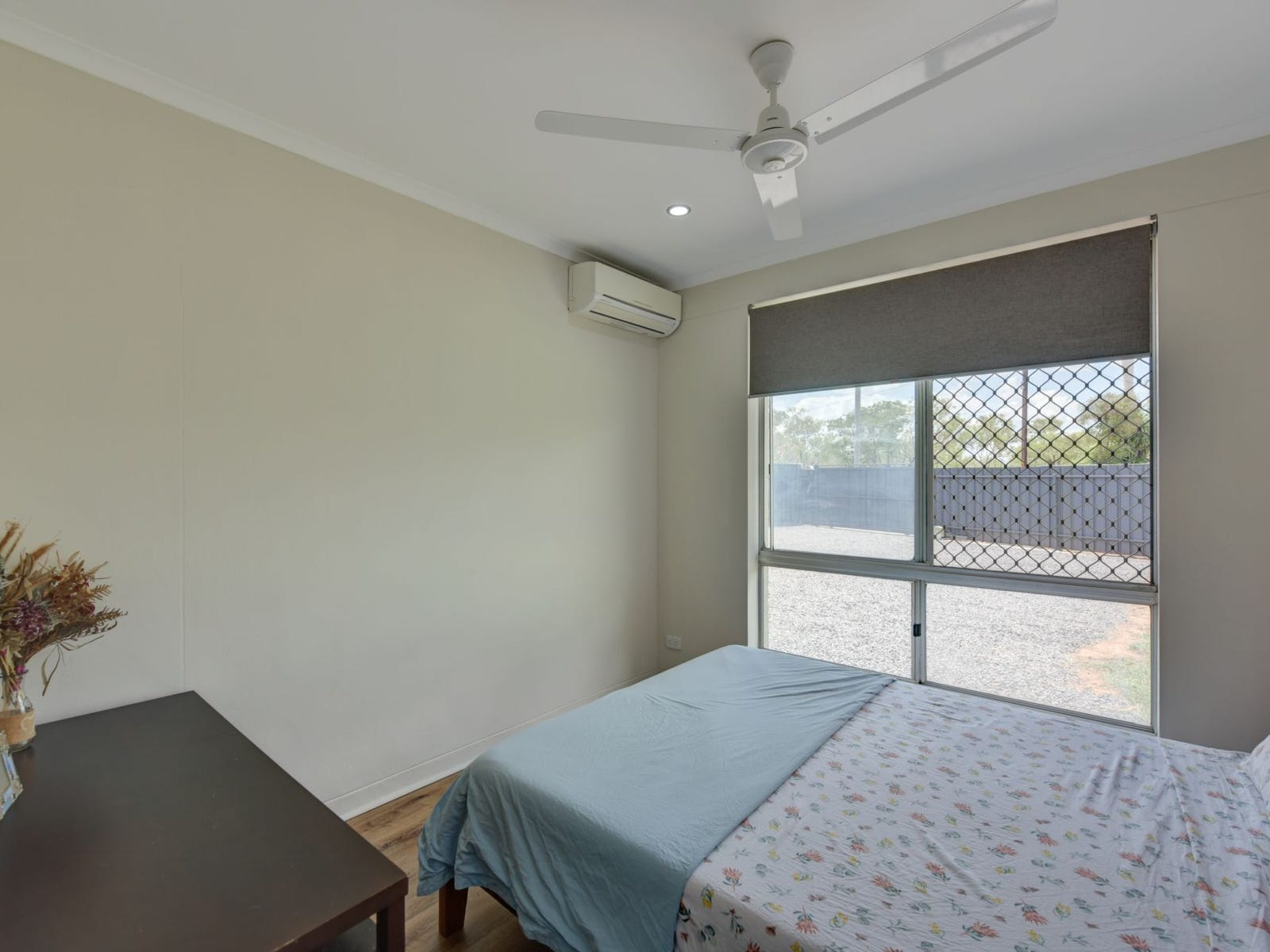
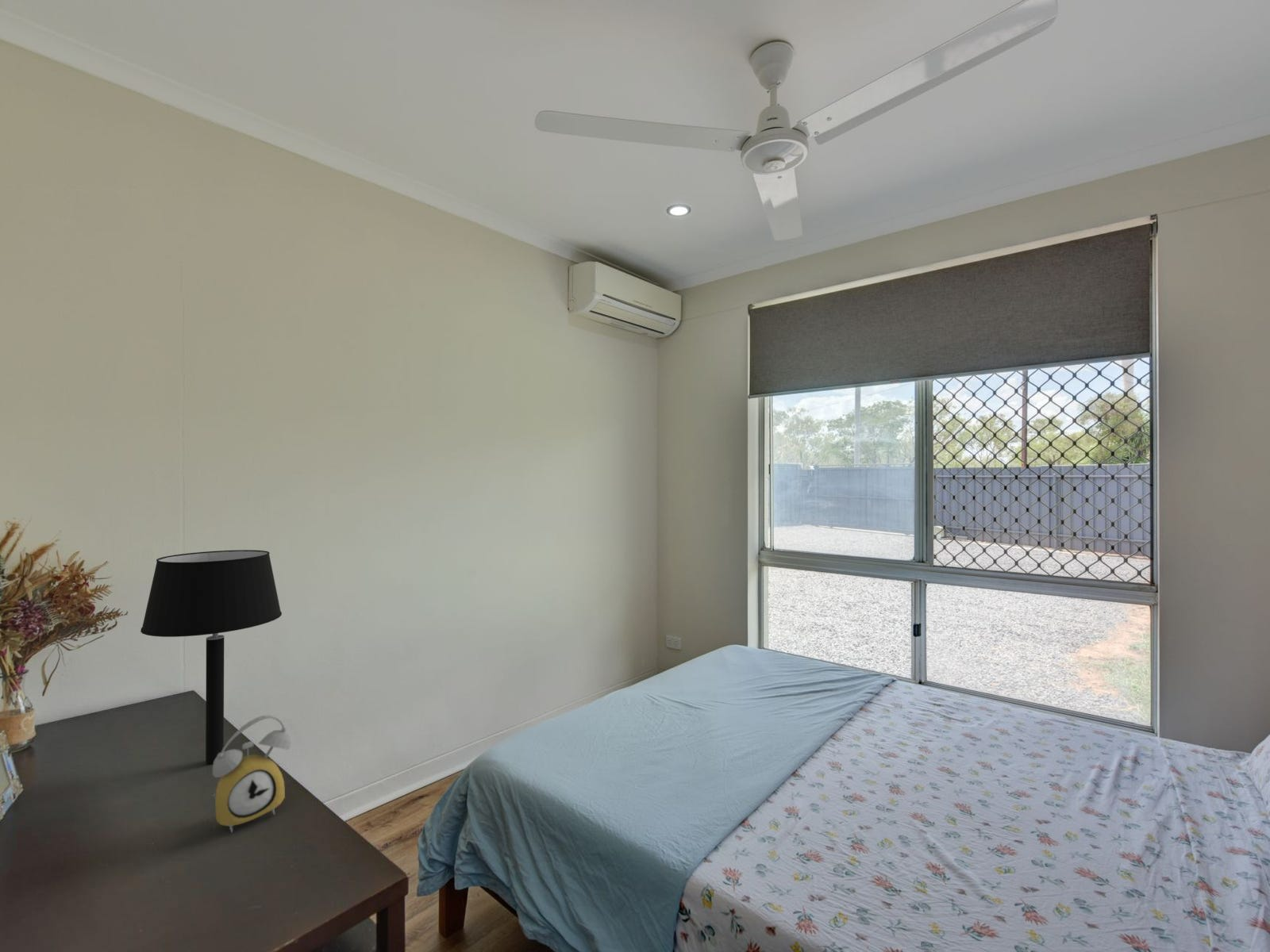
+ table lamp (215, 658)
+ alarm clock (249, 764)
